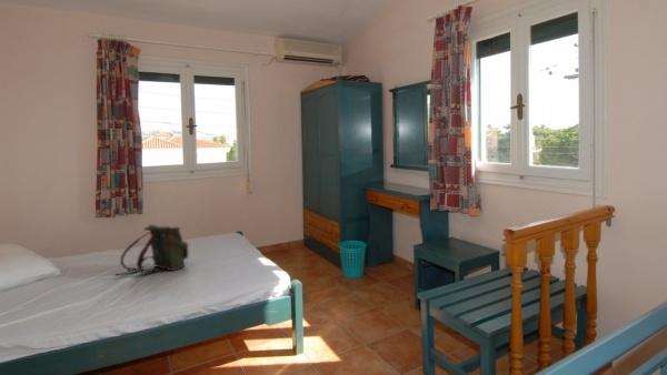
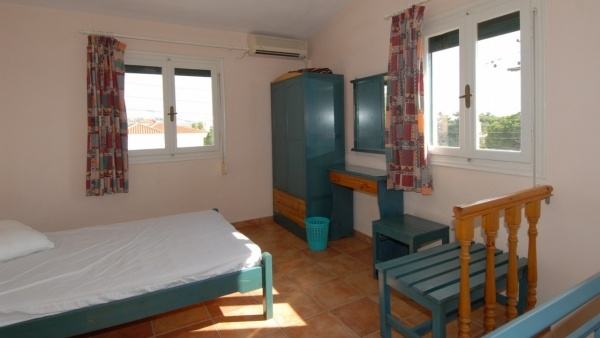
- backpack (152, 247)
